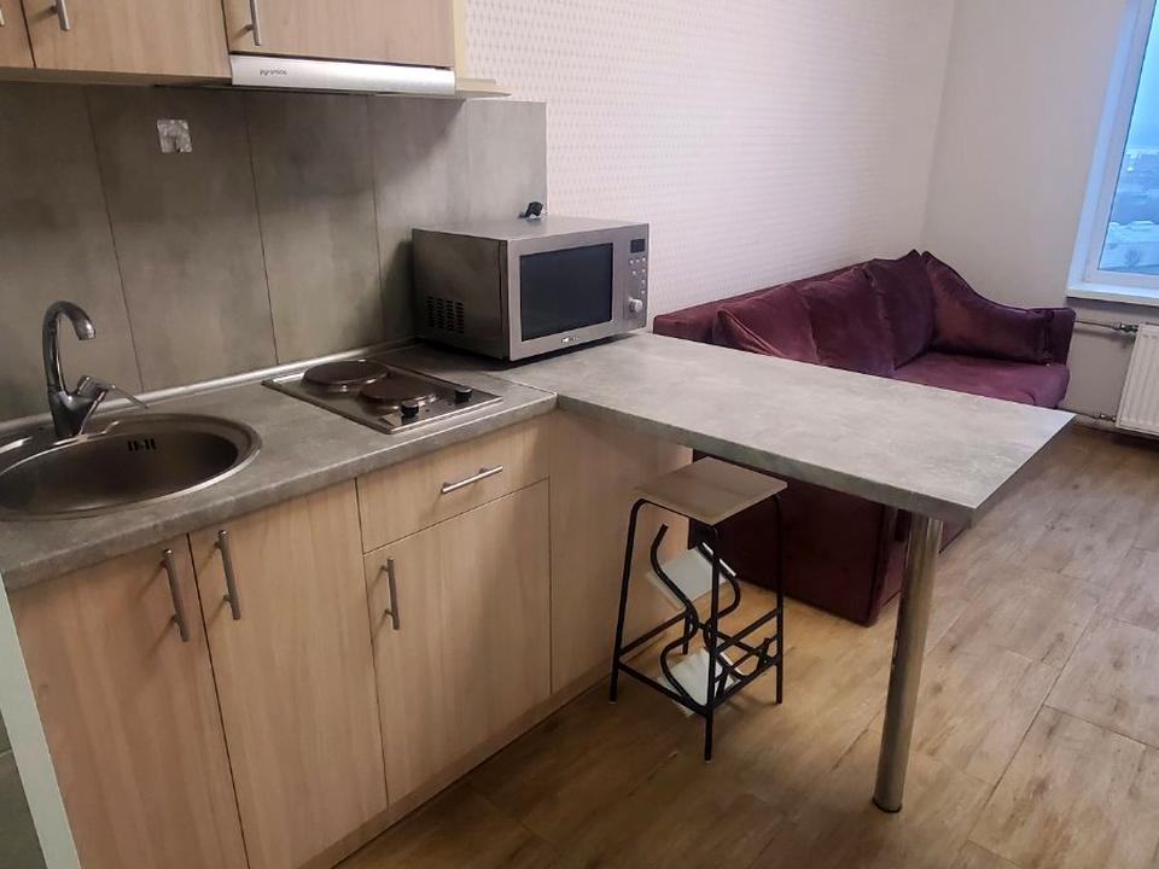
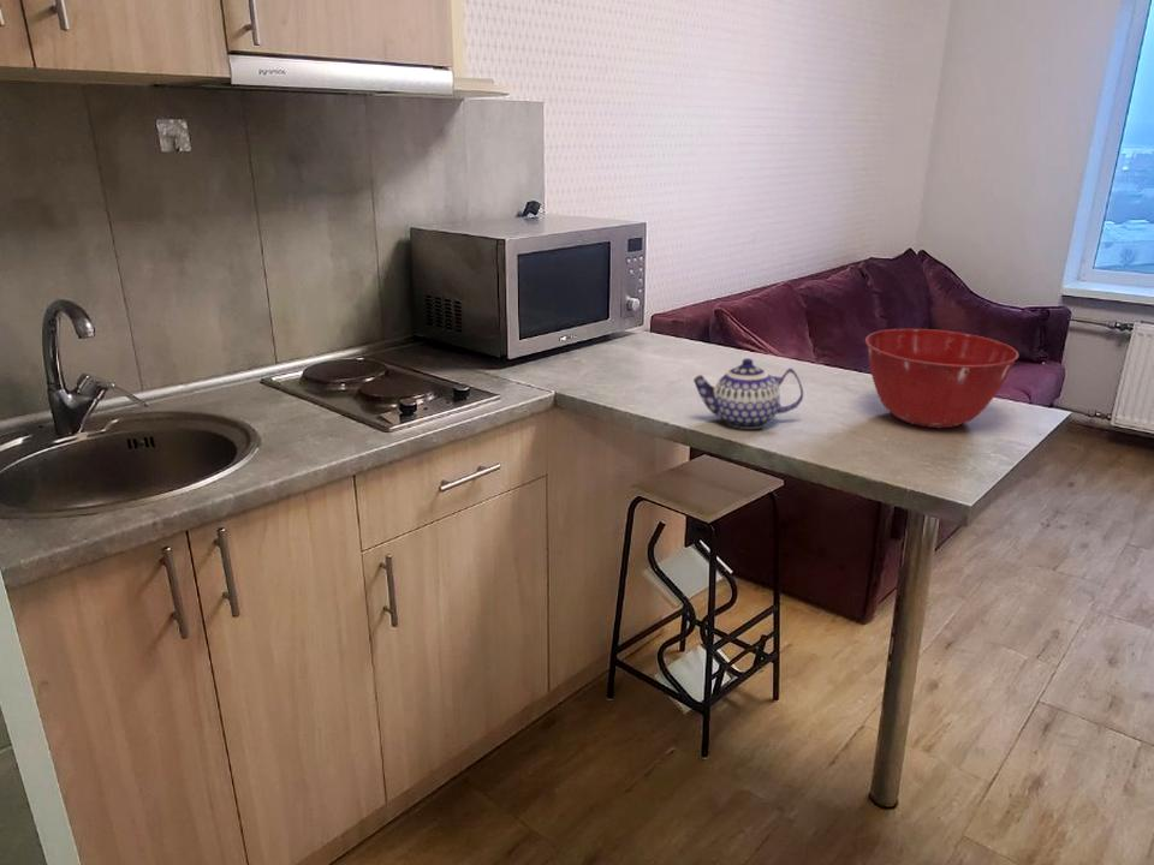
+ teapot (748, 390)
+ mixing bowl (934, 381)
